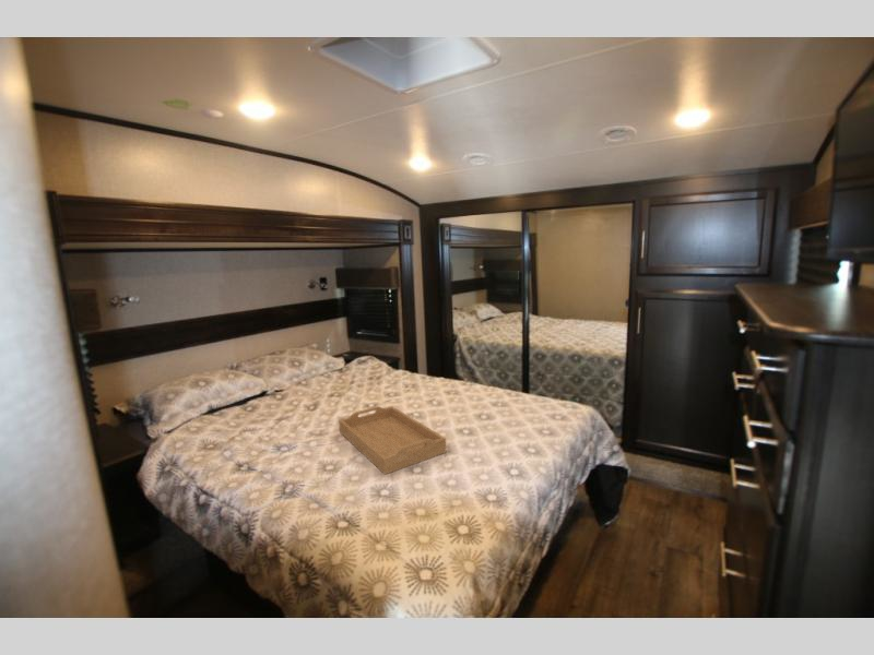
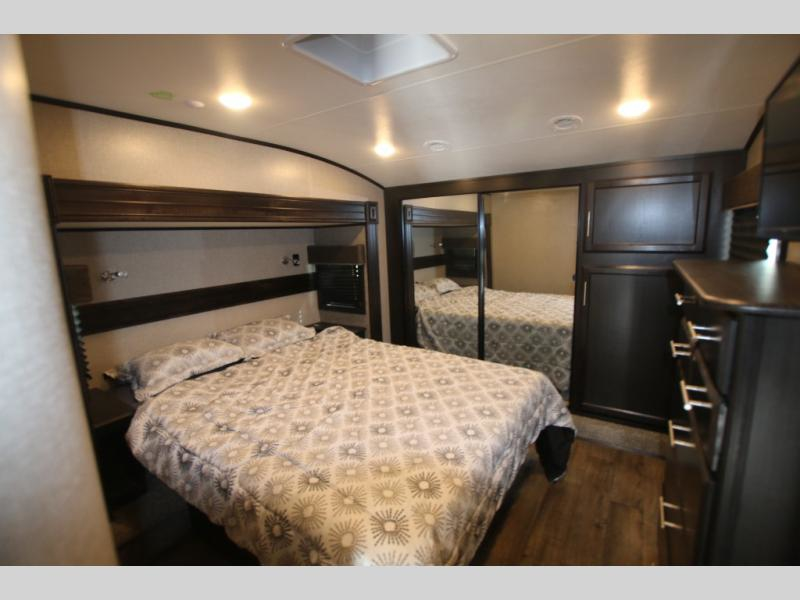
- serving tray (389, 432)
